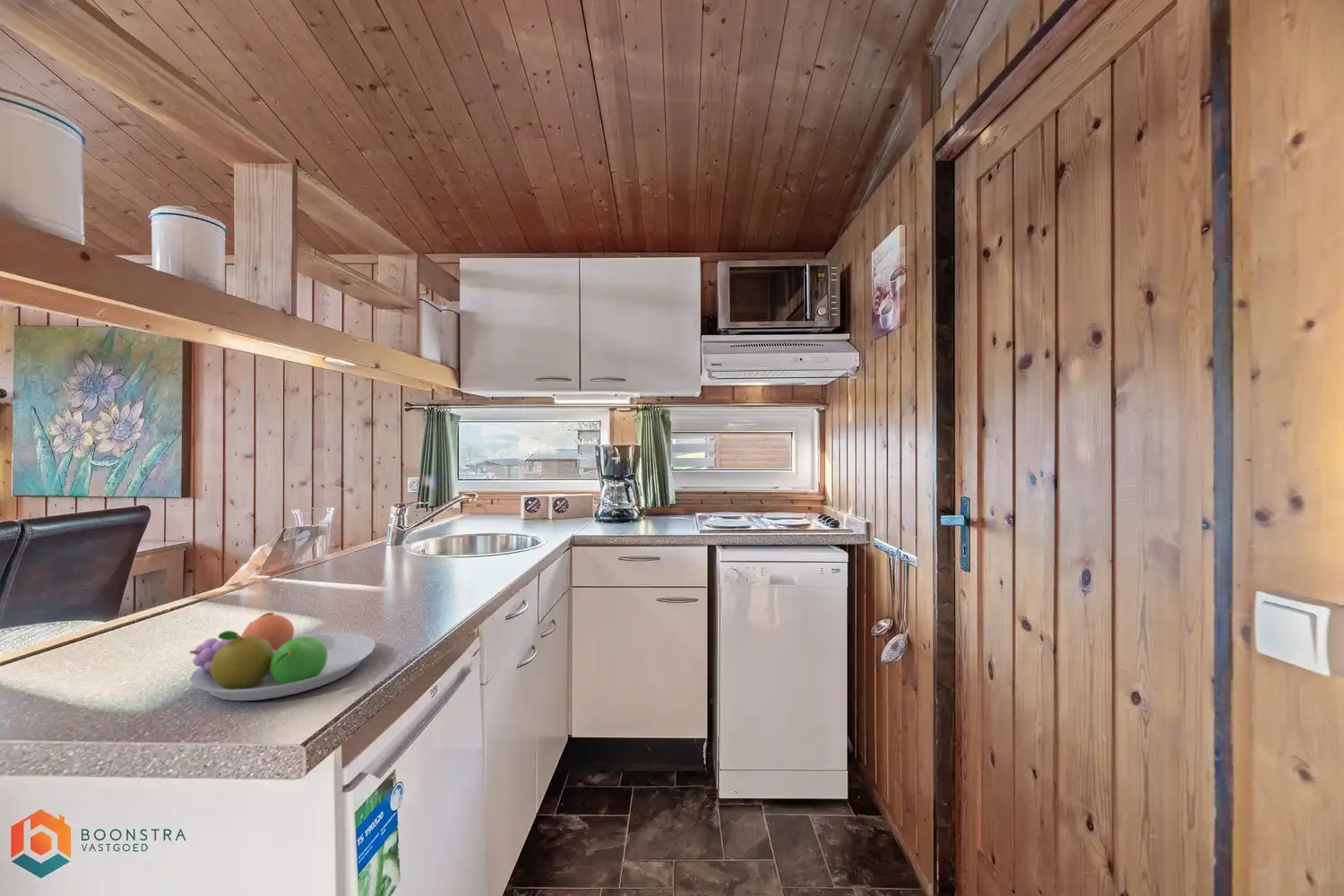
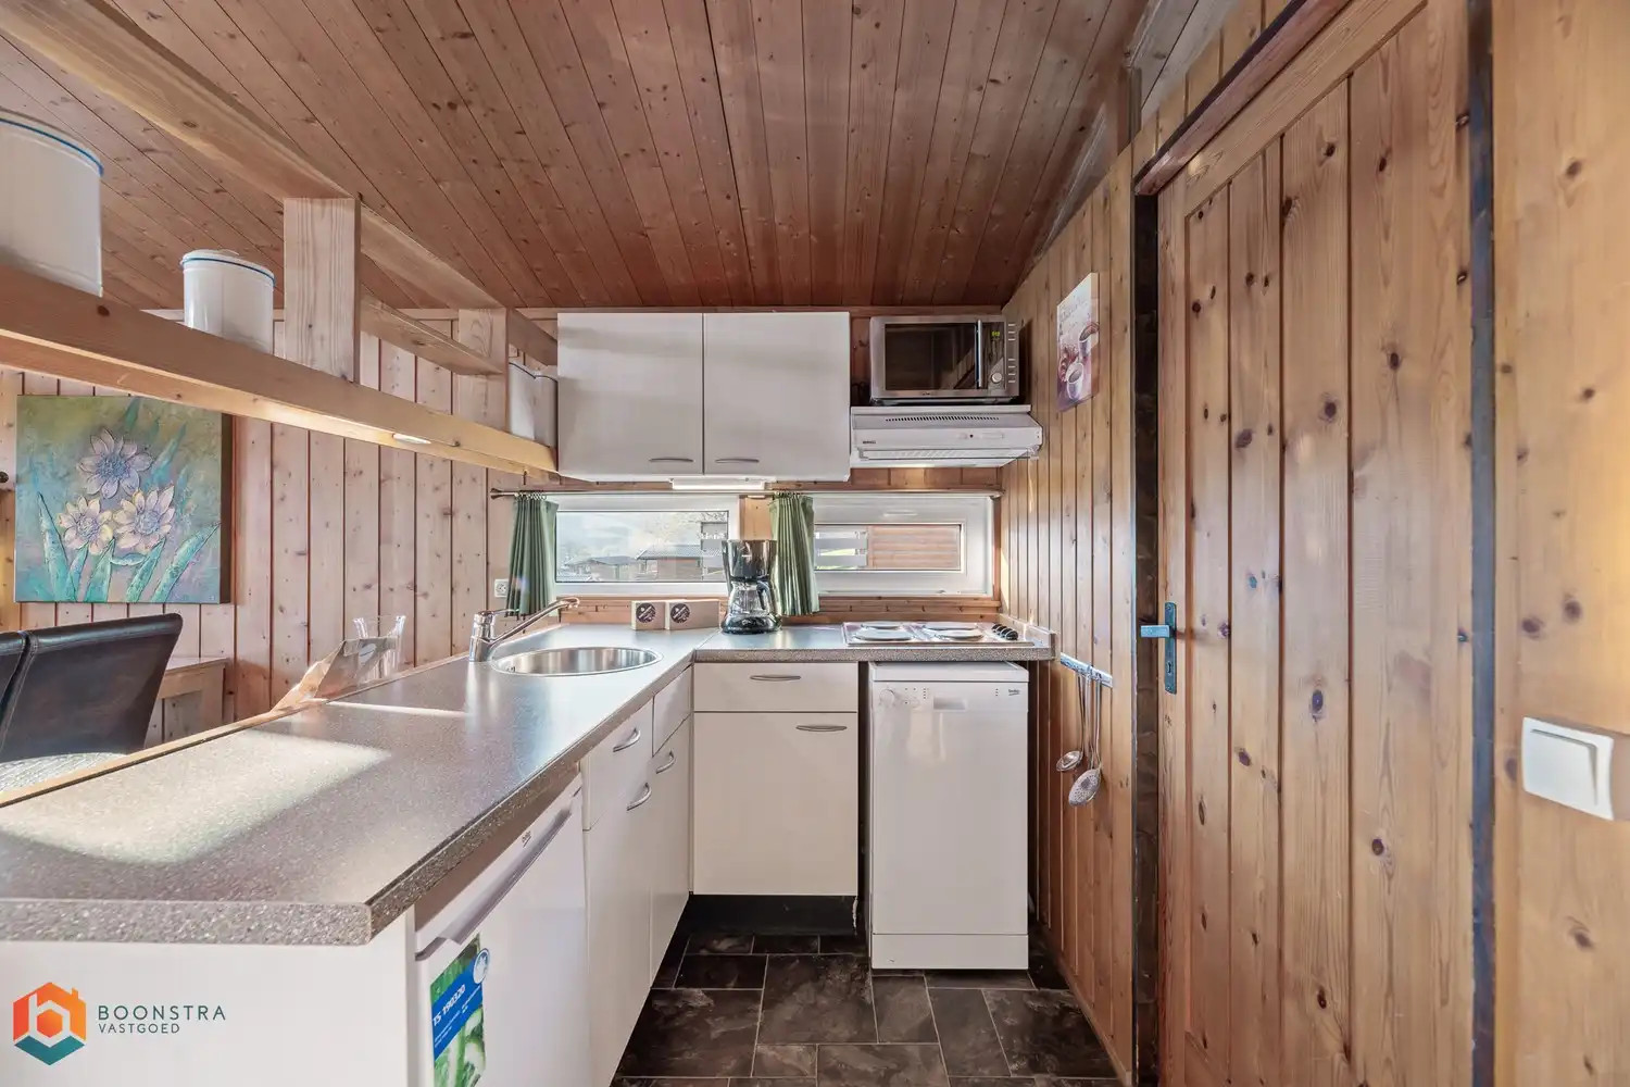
- fruit bowl (287, 645)
